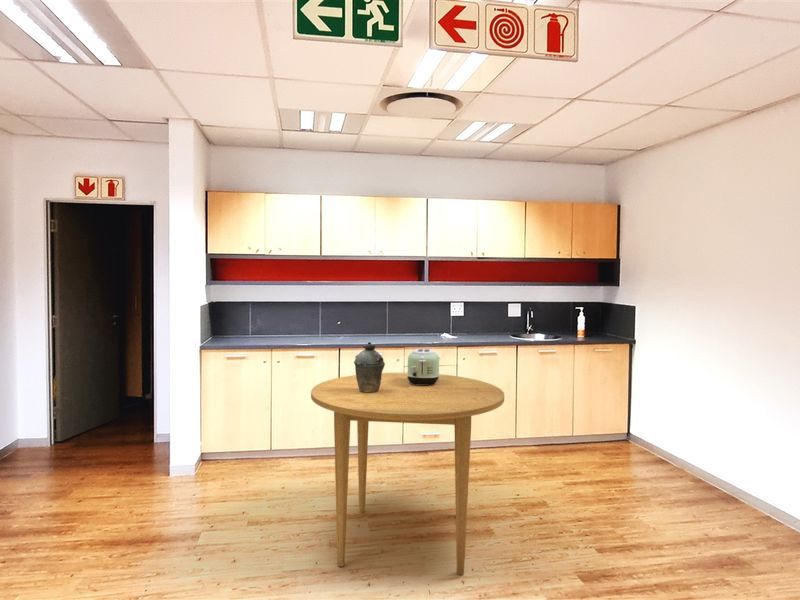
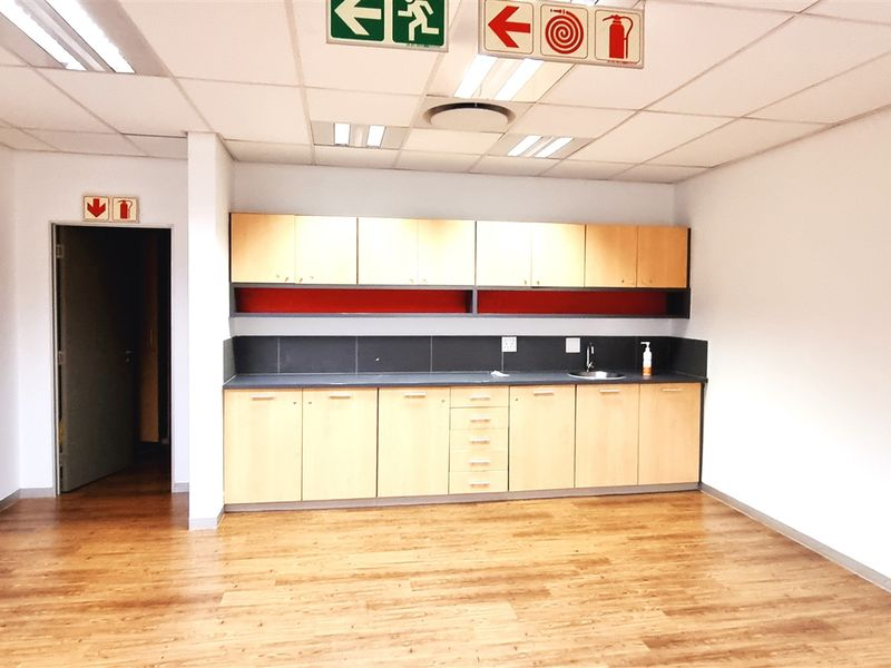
- kettle (369, 366)
- toaster (423, 366)
- dining table (366, 464)
